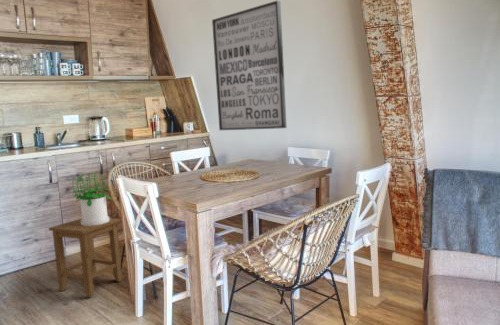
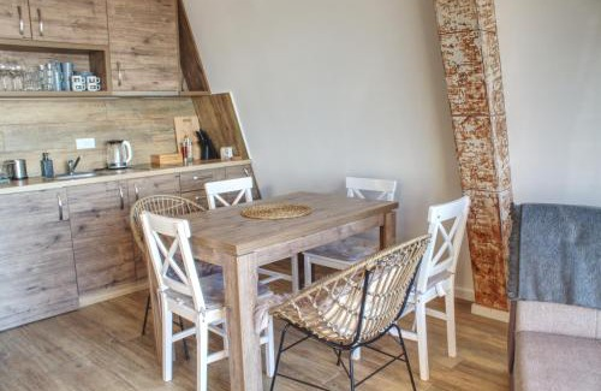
- wall art (247, 71)
- potted plant (89, 197)
- stool (88, 254)
